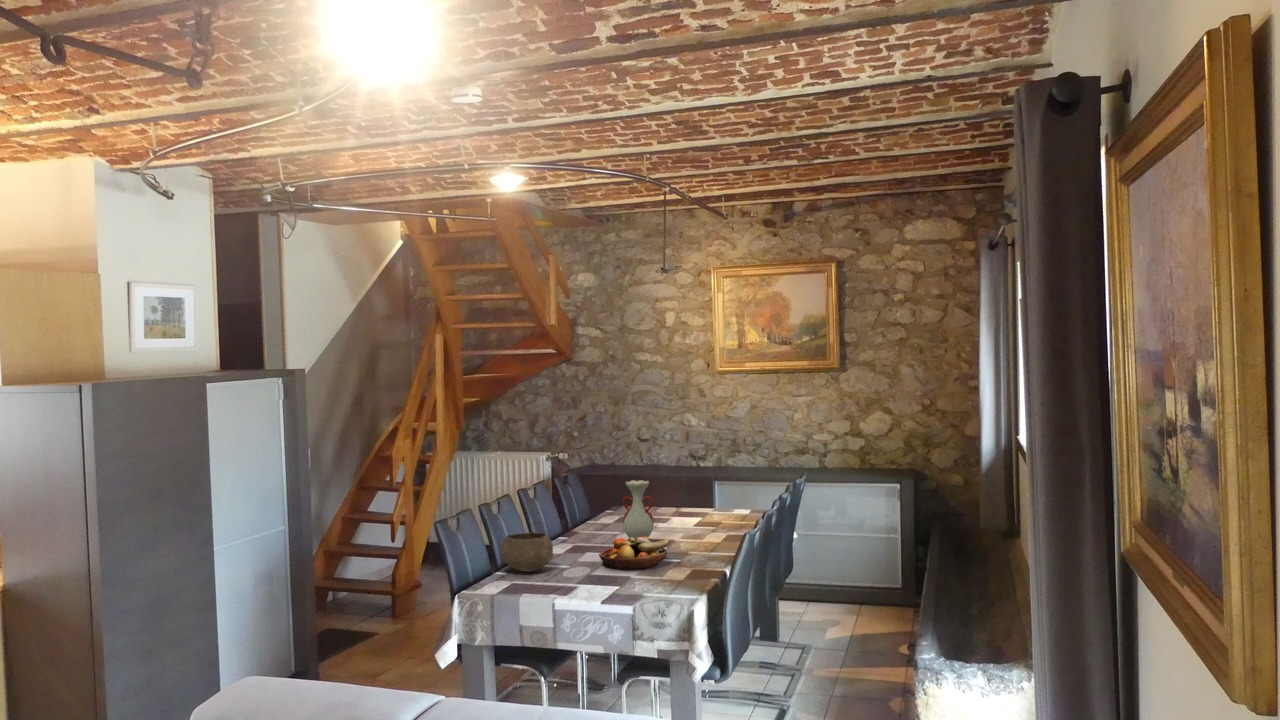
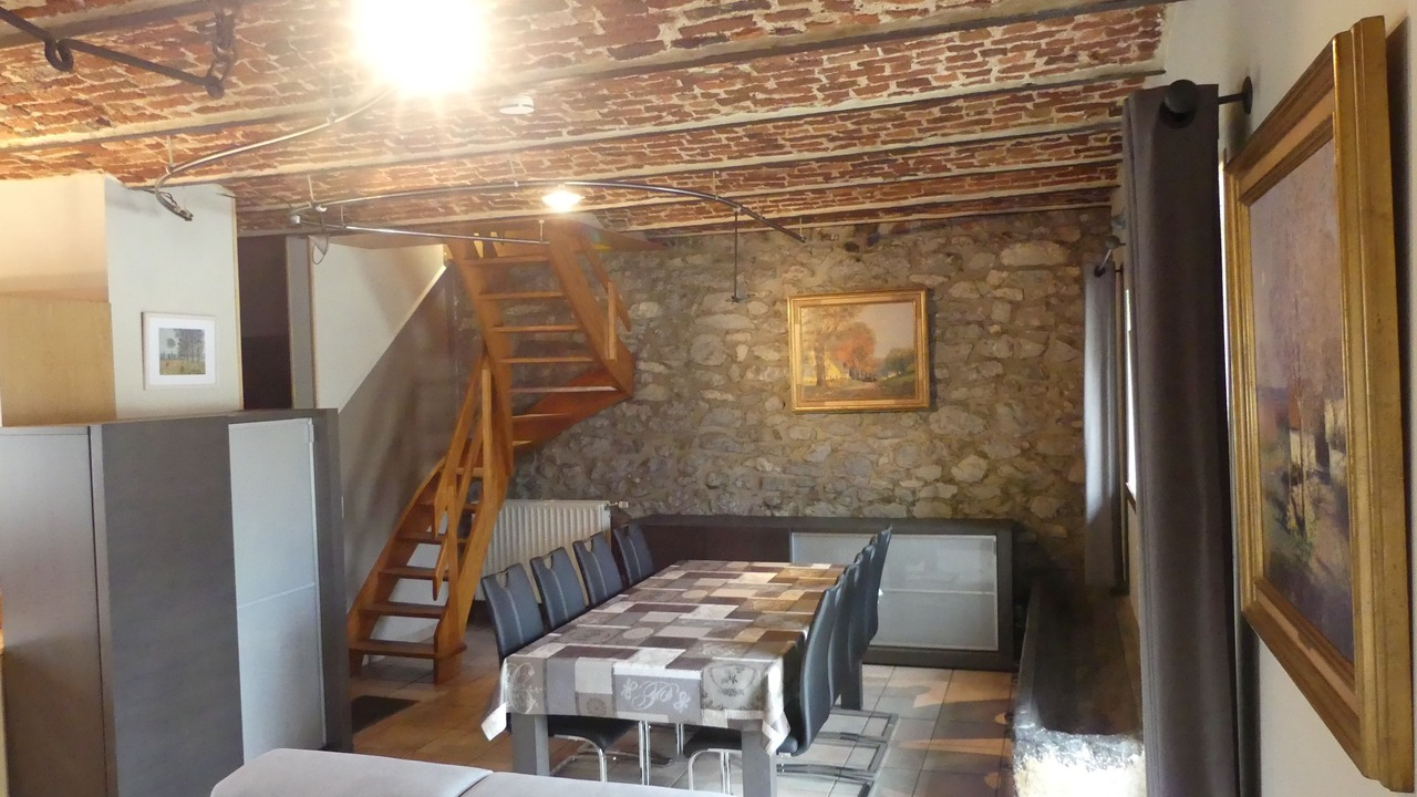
- fruit bowl (633, 549)
- bowl (526, 552)
- vase (638, 513)
